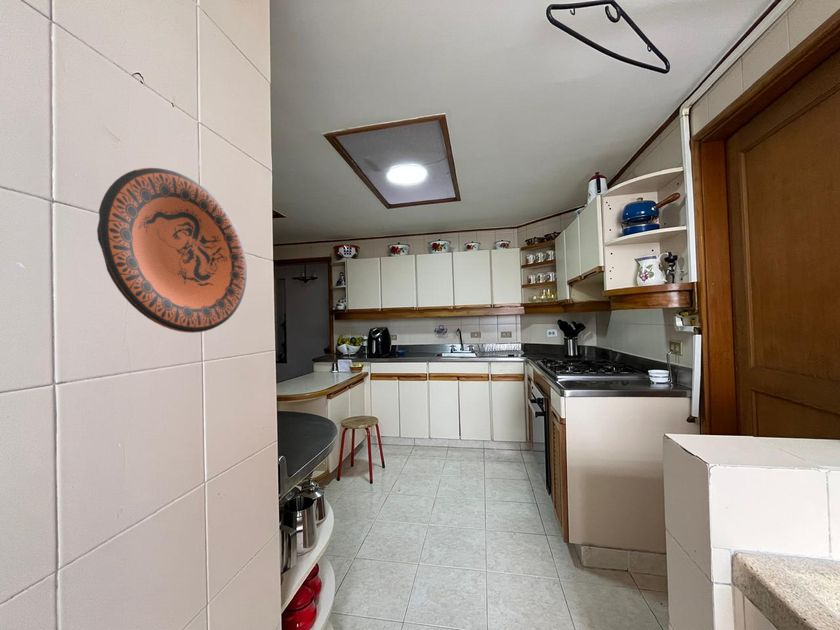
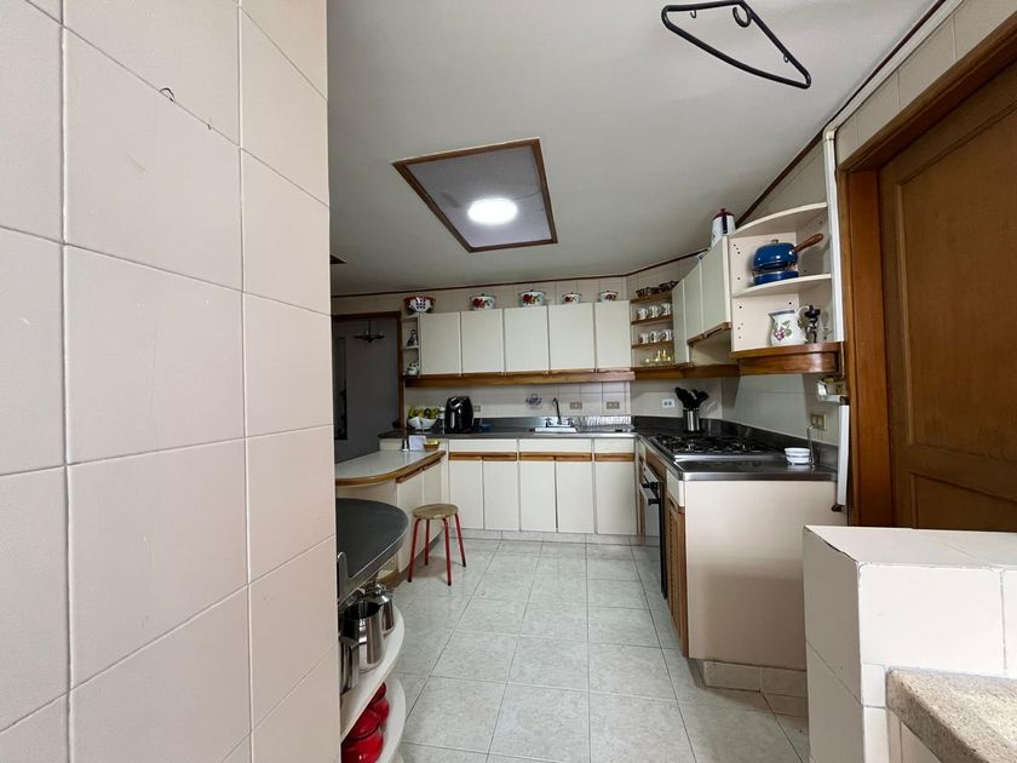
- decorative plate (187, 254)
